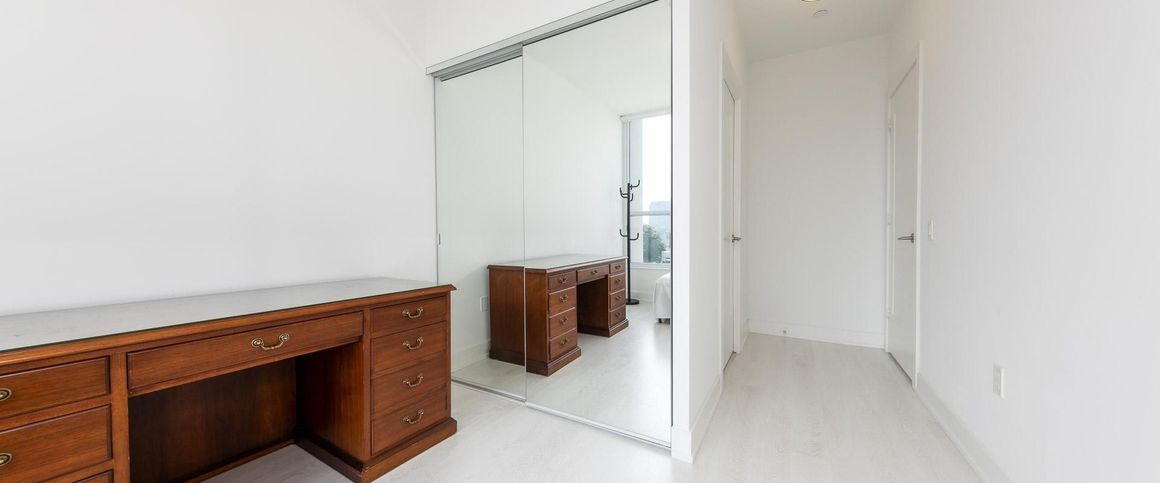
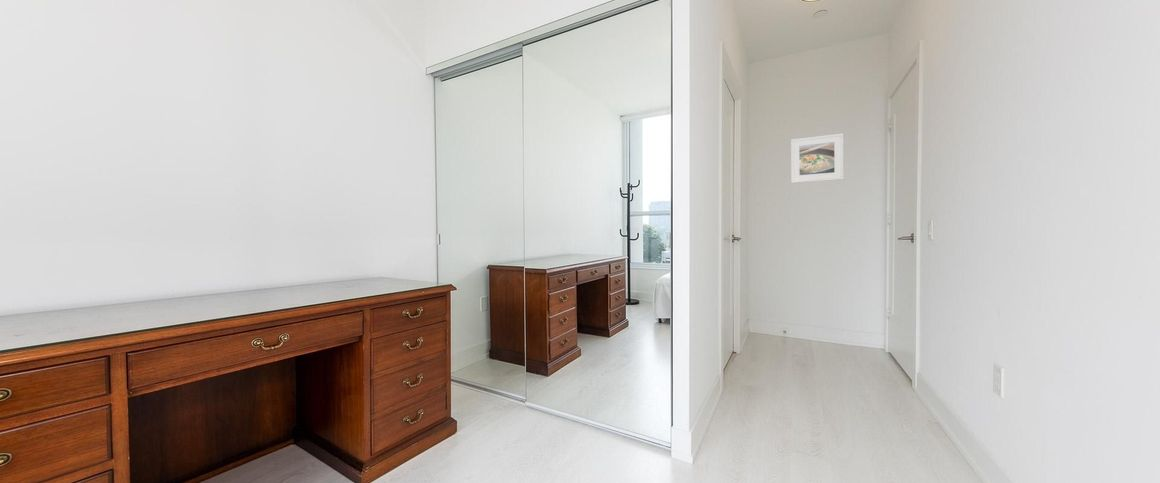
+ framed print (816, 158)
